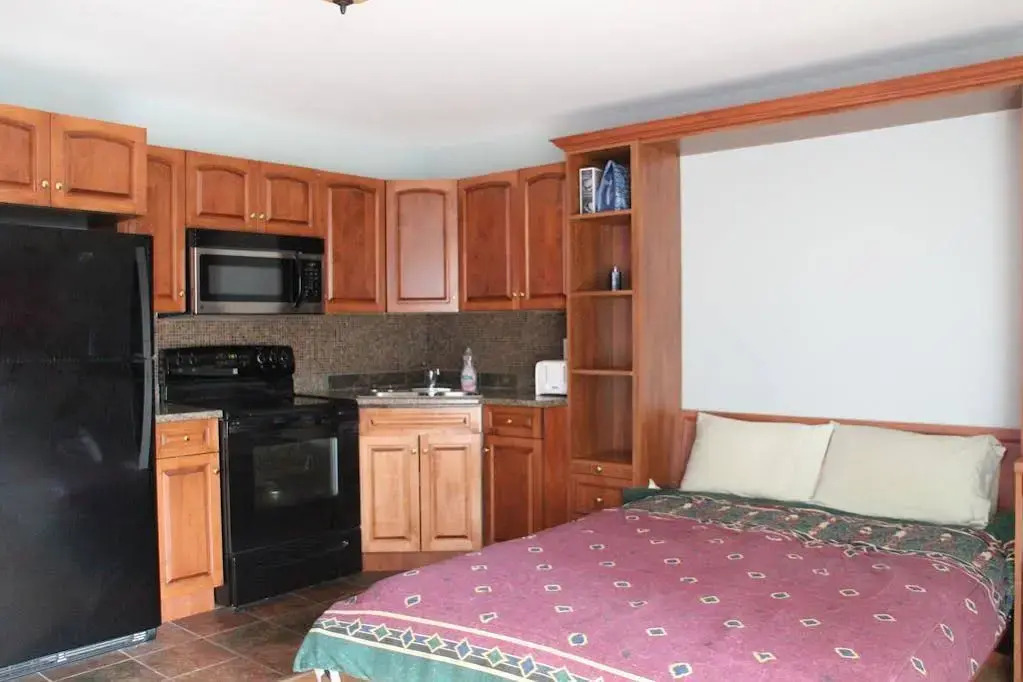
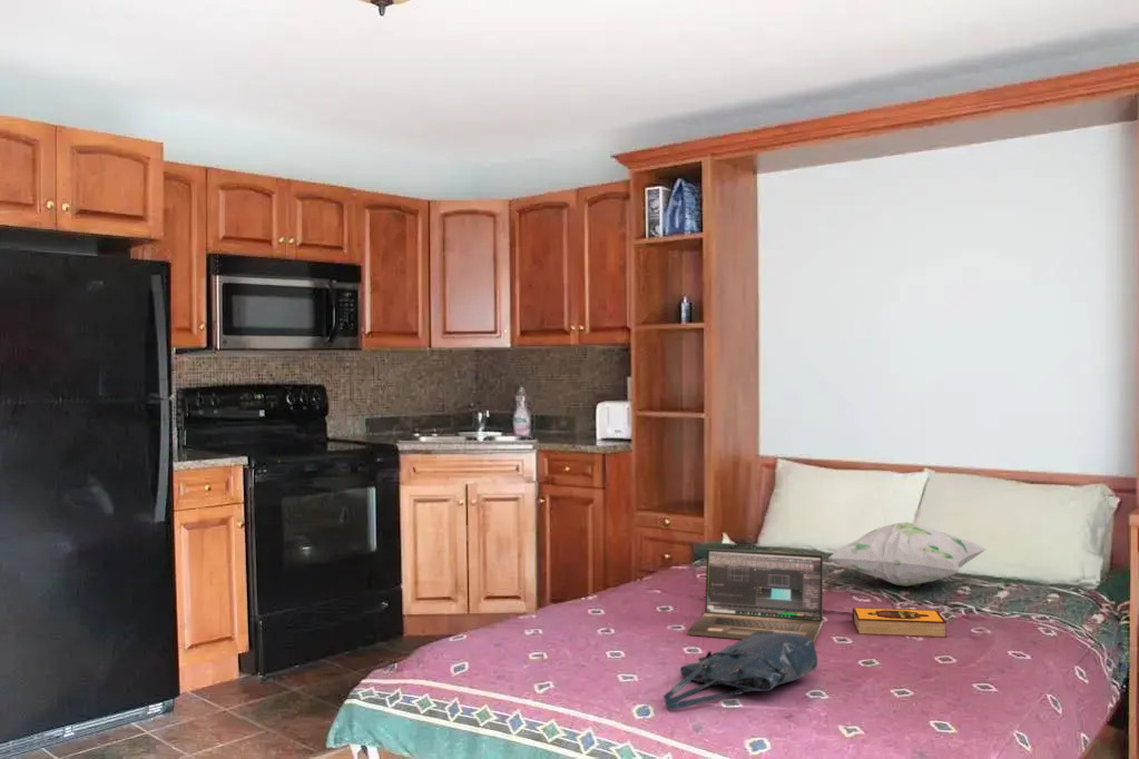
+ decorative pillow (905, 552)
+ tote bag (731, 667)
+ hardback book (897, 621)
+ laptop (757, 593)
